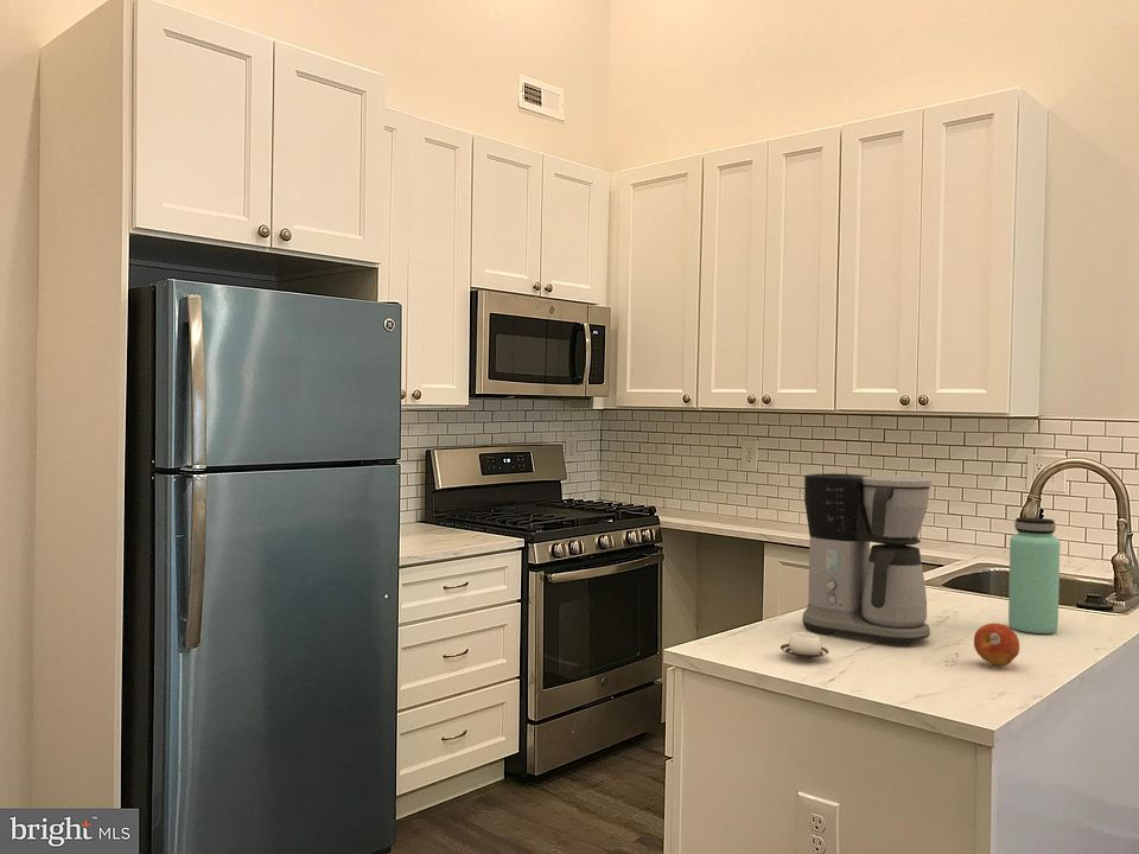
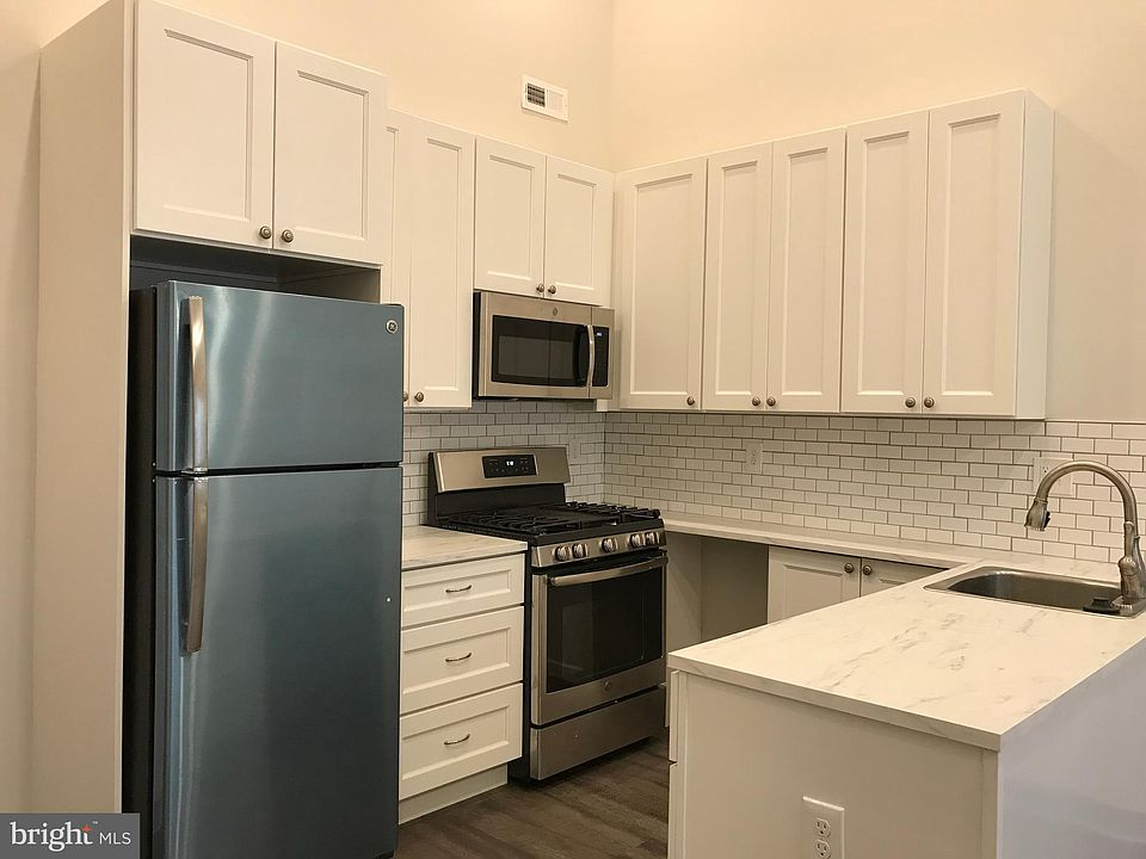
- coffee maker (861, 554)
- bottle (1033, 574)
- cup (804, 646)
- fruit (995, 644)
